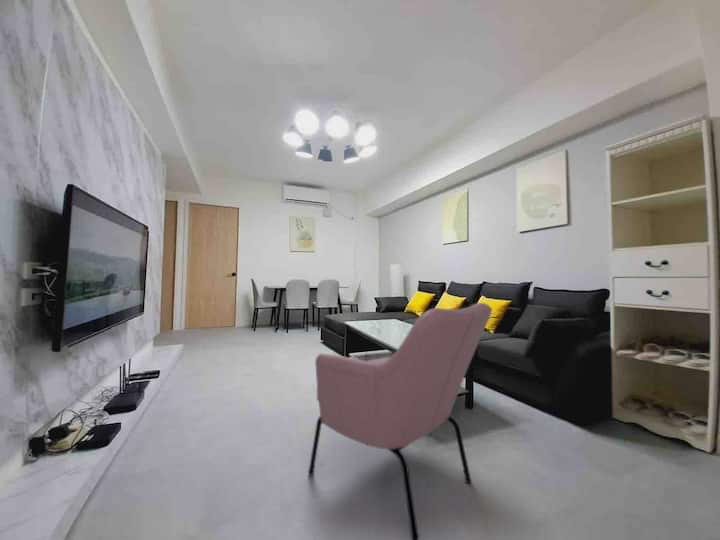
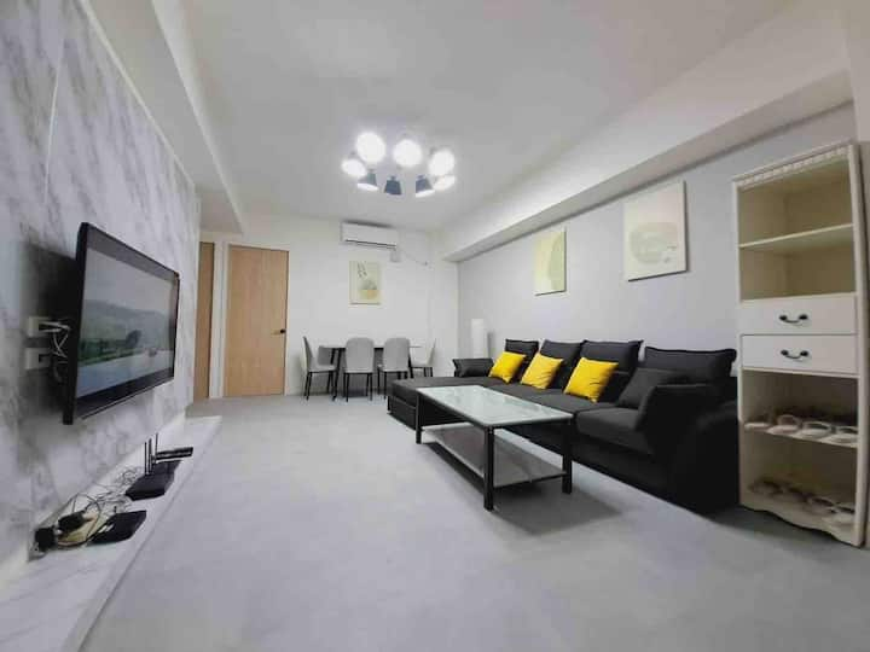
- armchair (401, 388)
